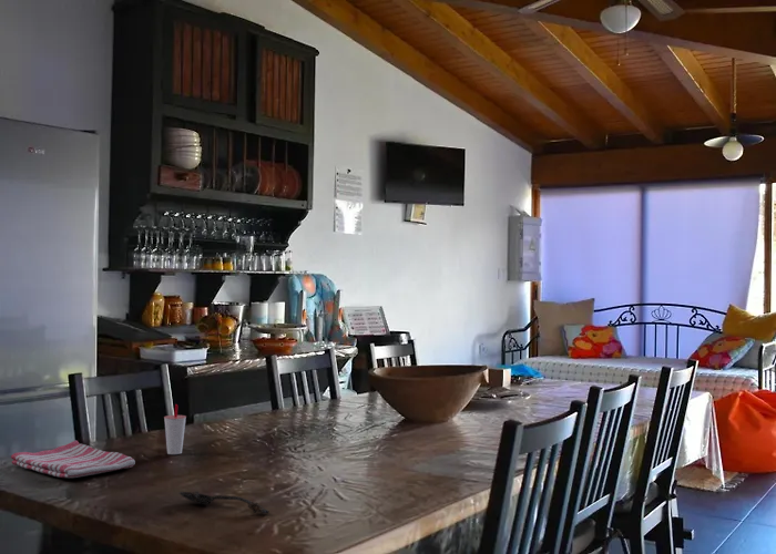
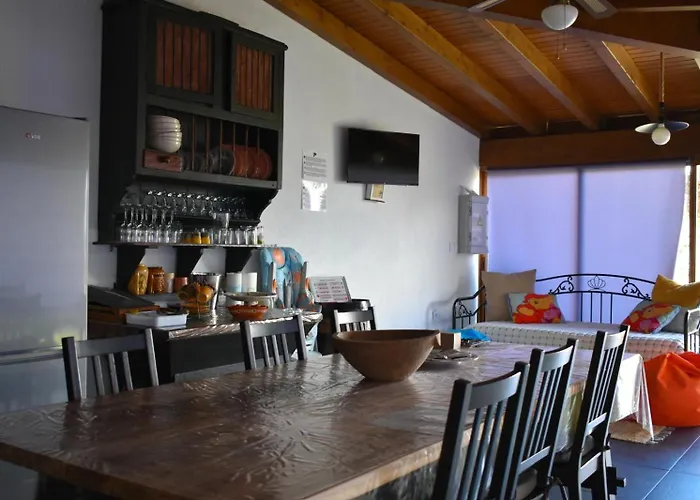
- dish towel (72, 459)
- spoon (222, 499)
- cup (174, 428)
